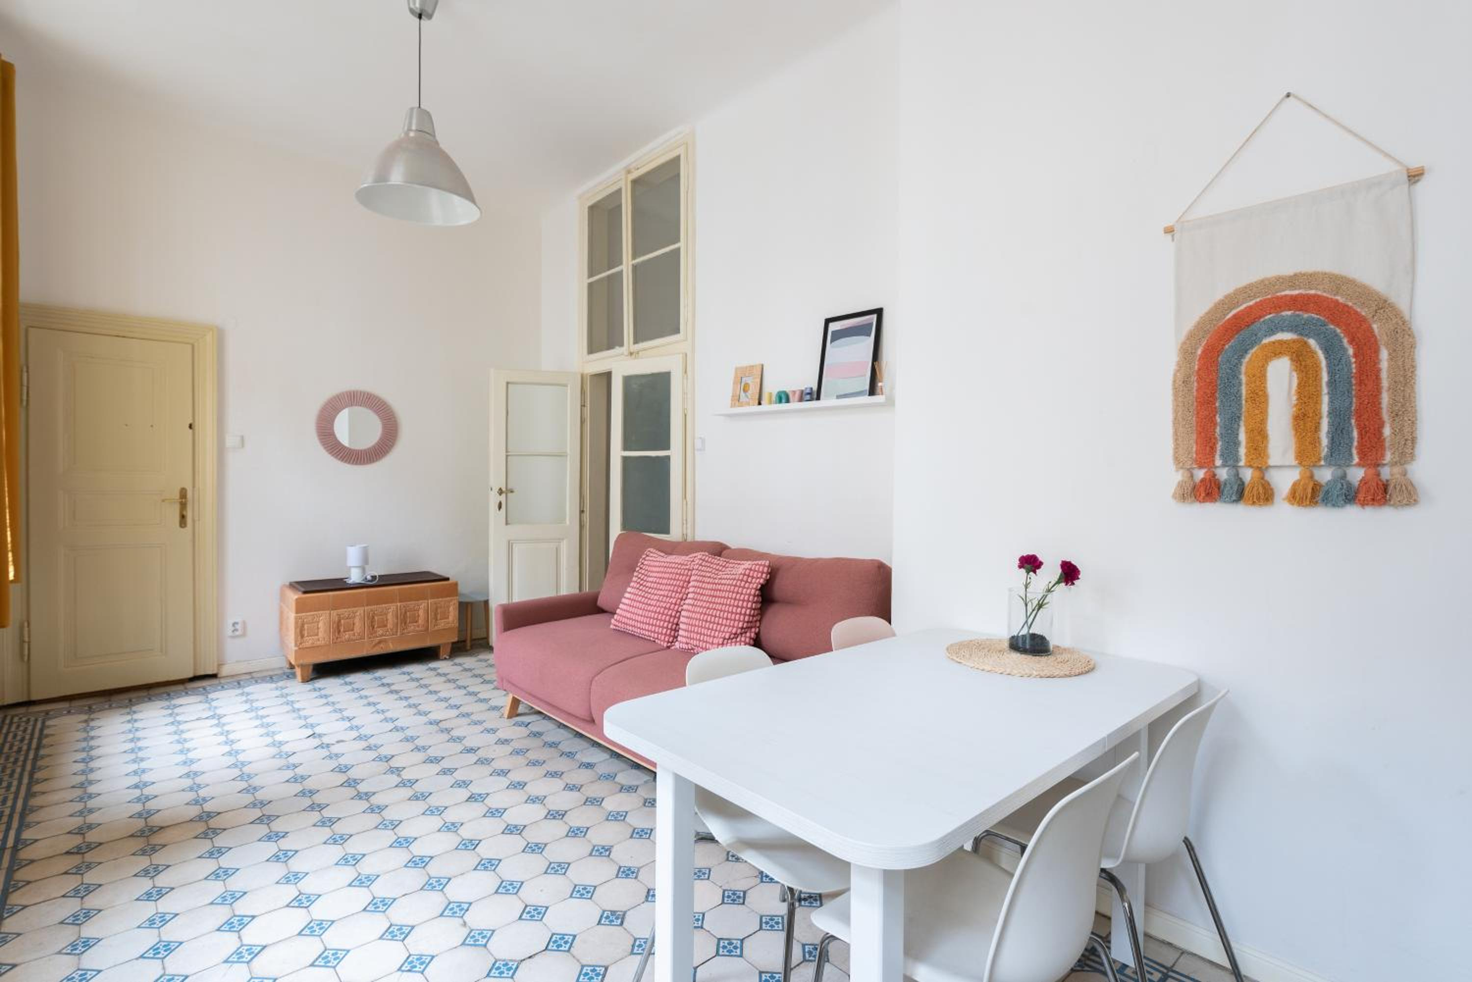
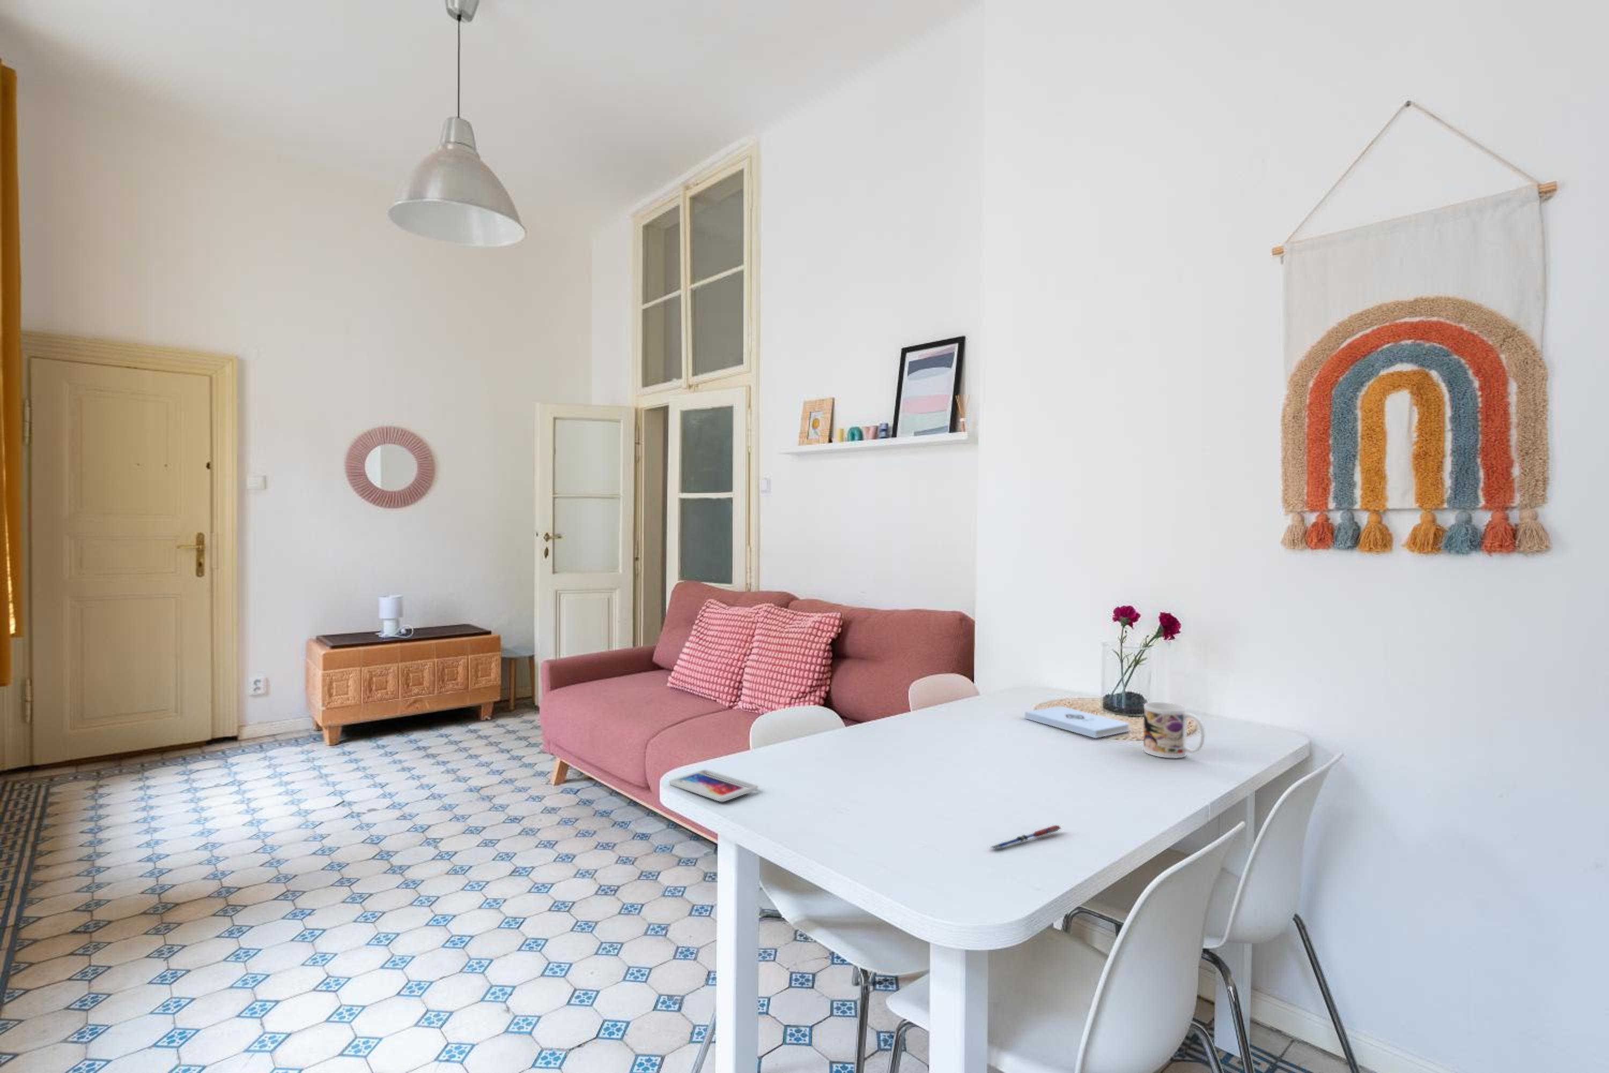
+ notepad (1076, 721)
+ smartphone (713, 784)
+ mug (1173, 731)
+ pen (1026, 836)
